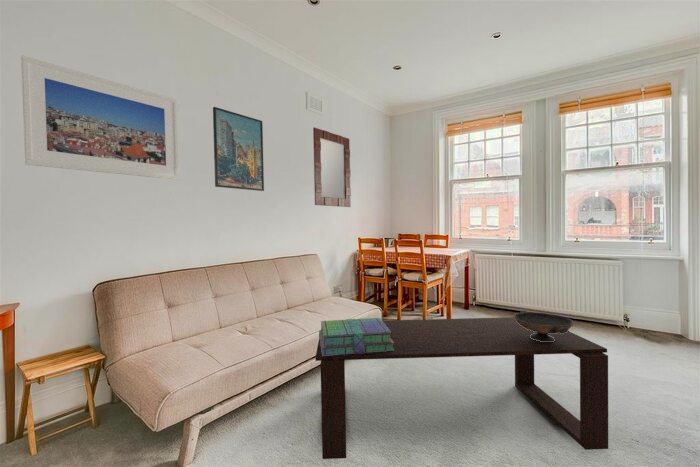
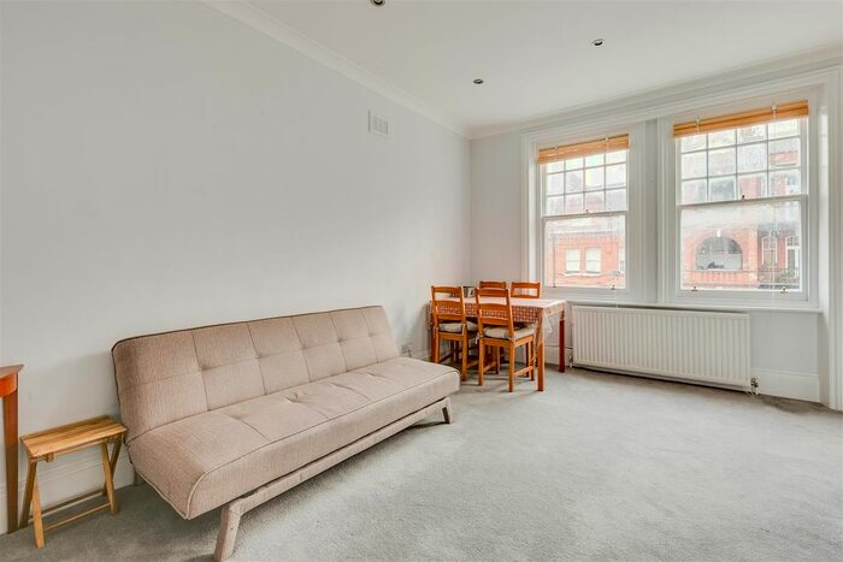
- stack of books (354, 334)
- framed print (112, 127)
- home mirror (333, 169)
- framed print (240, 151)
- decorative bowl (542, 327)
- coffee table (444, 356)
